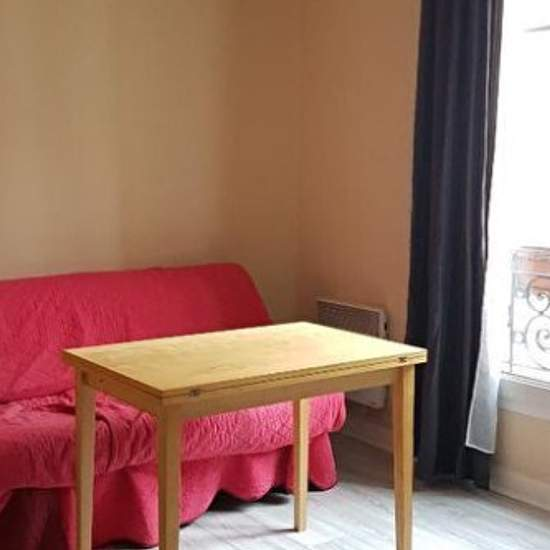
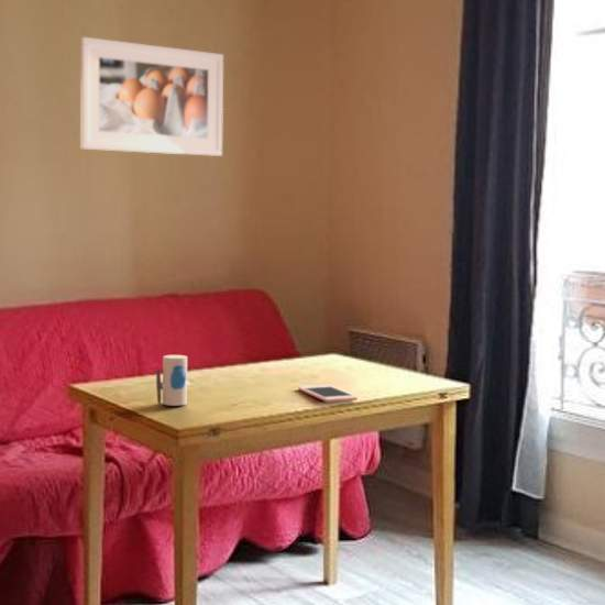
+ toy (174, 381)
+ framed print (154, 99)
+ cell phone (327, 393)
